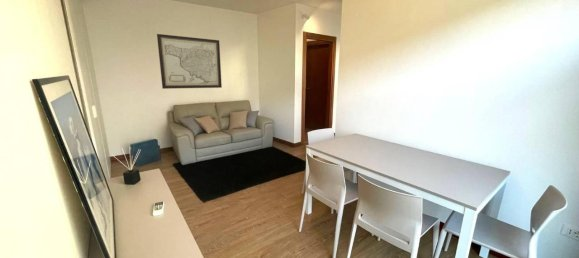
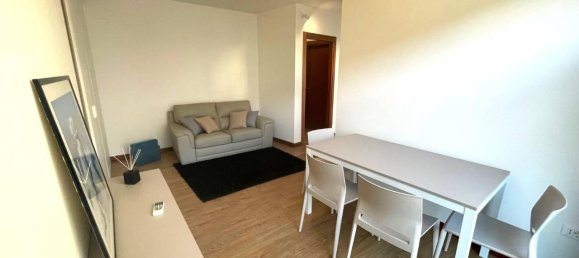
- wall art (192, 63)
